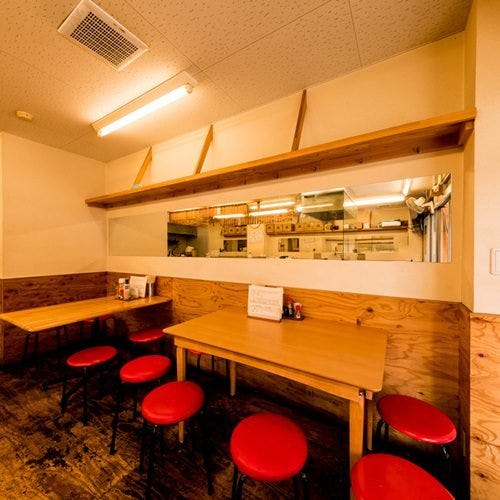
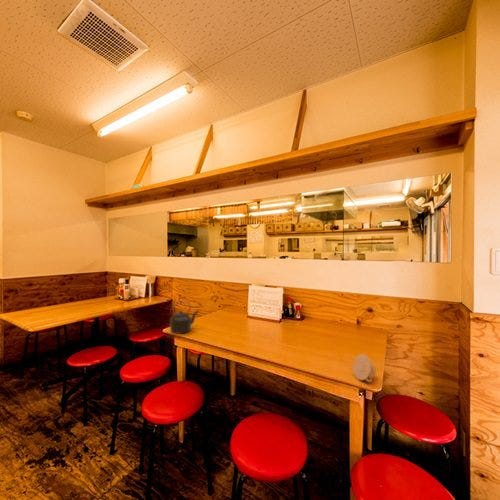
+ cup (363, 366)
+ kettle (185, 315)
